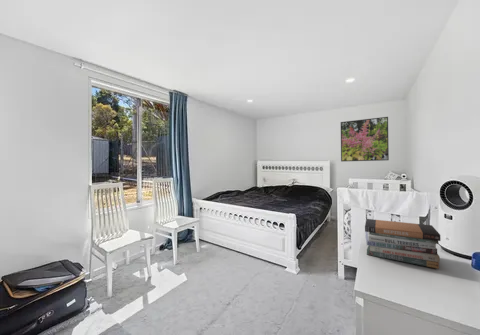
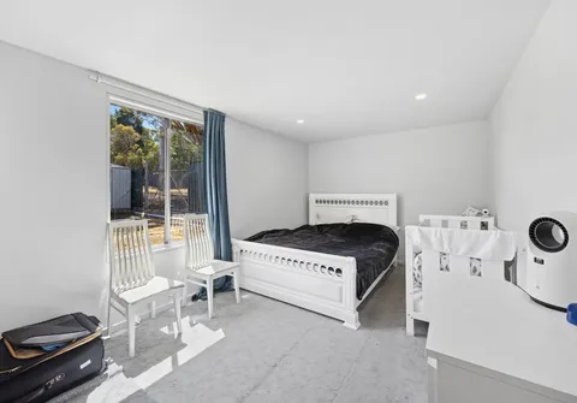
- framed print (363, 140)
- book stack (398, 240)
